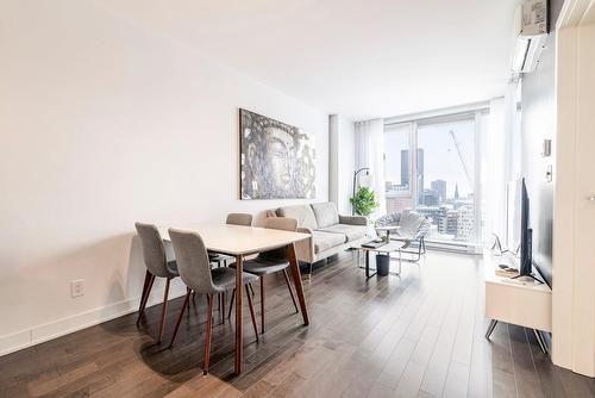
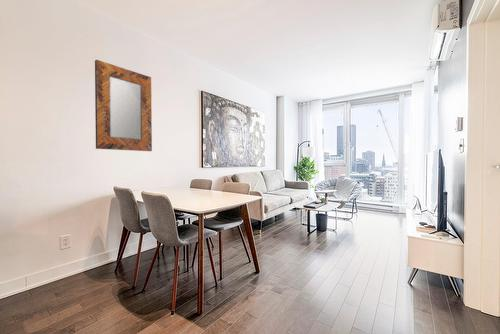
+ home mirror (125, 109)
